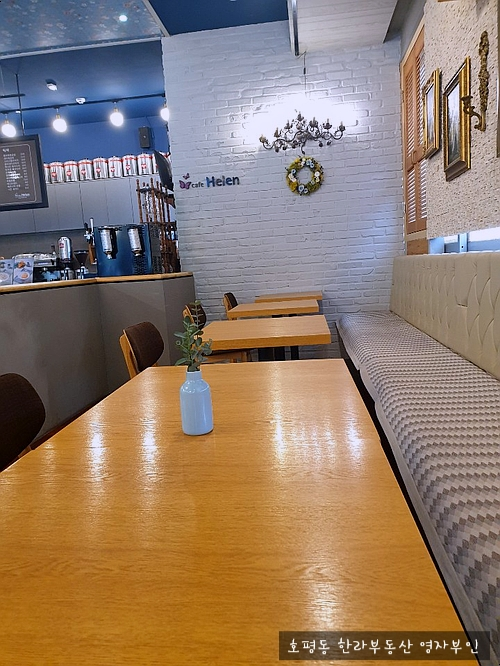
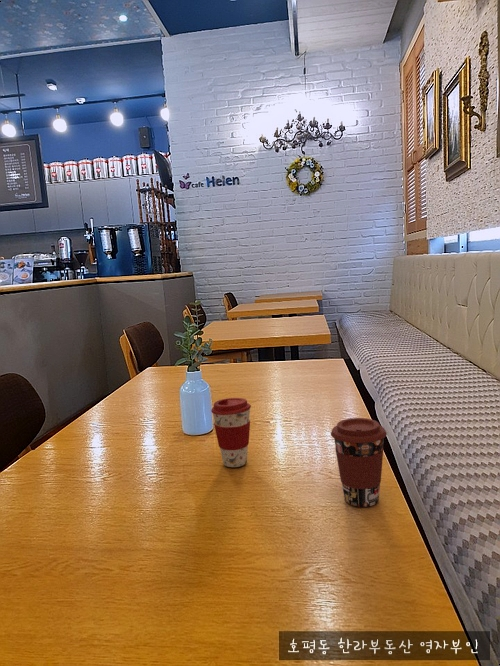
+ coffee cup (232, 432)
+ coffee cup (359, 461)
